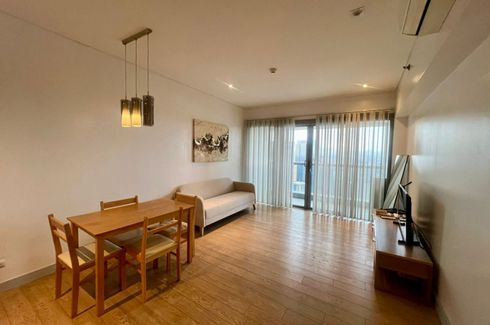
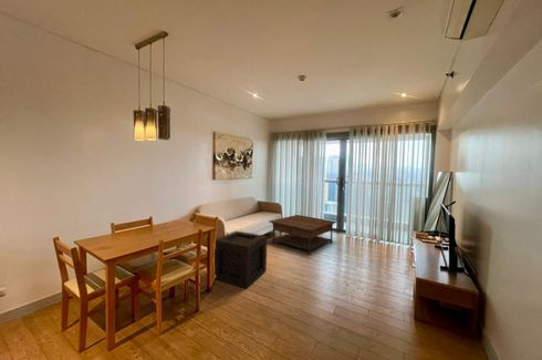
+ coffee table (302, 232)
+ wooden crate (240, 256)
